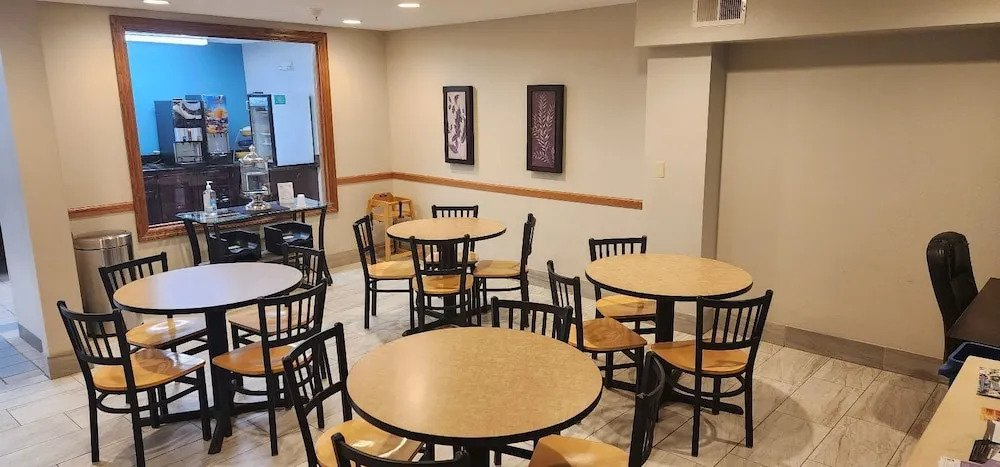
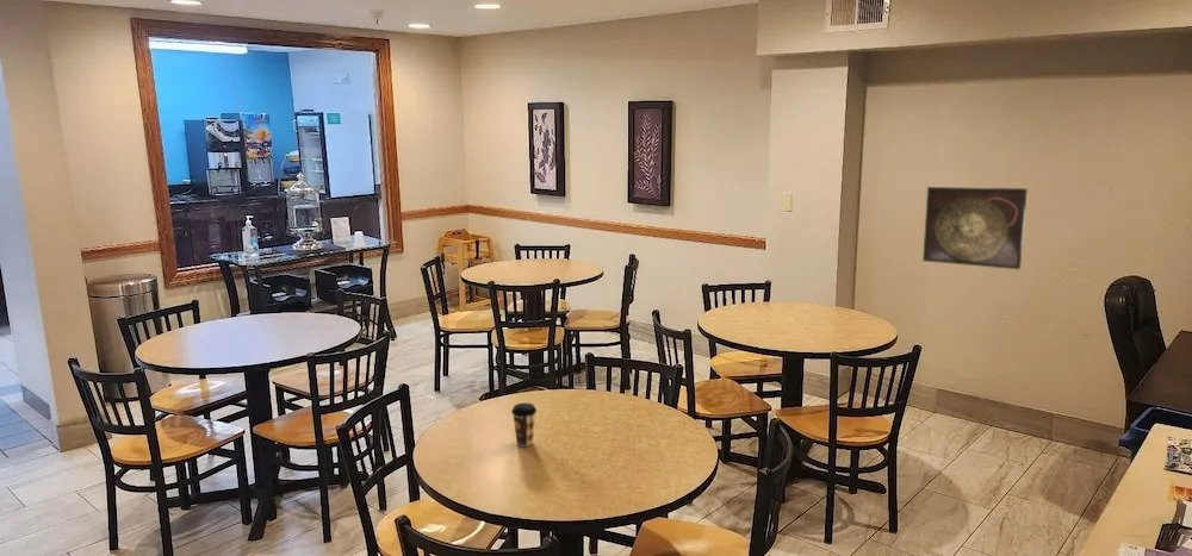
+ coffee cup (524, 424)
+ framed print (971, 226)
